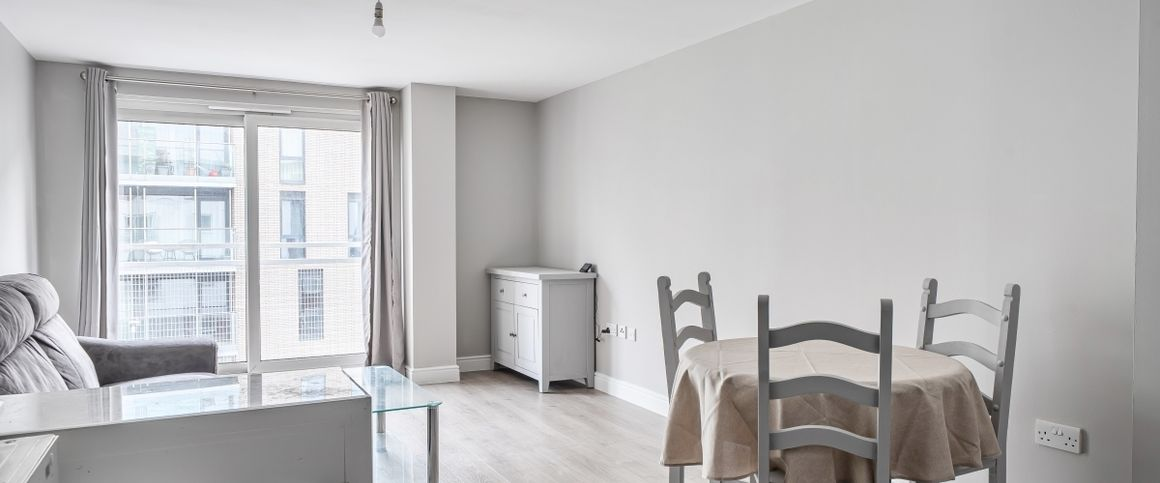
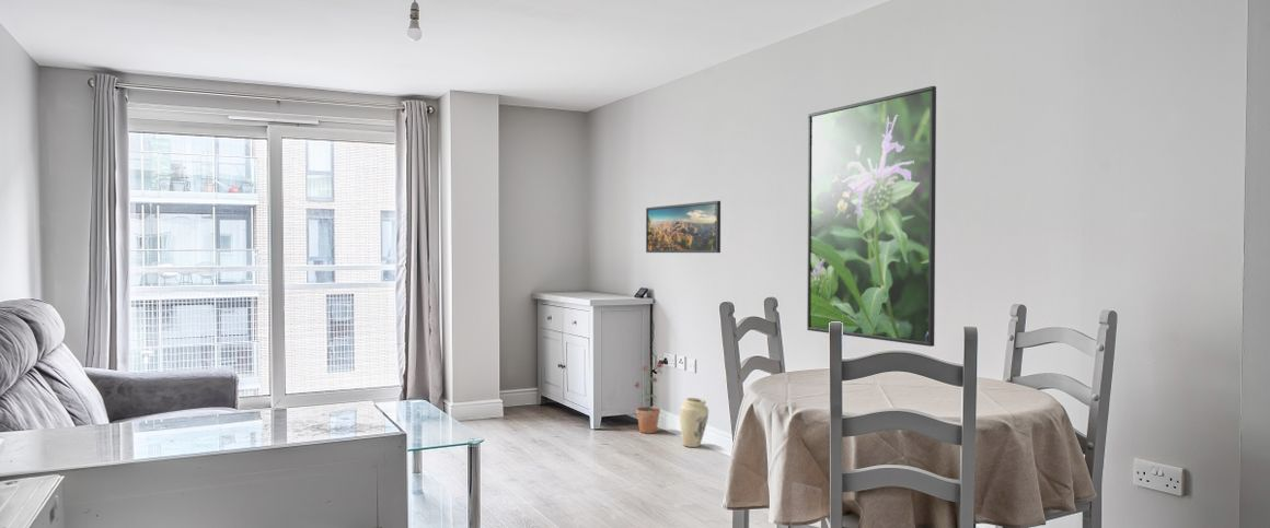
+ potted plant (647, 394)
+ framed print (680, 228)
+ vase (694, 422)
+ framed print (865, 220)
